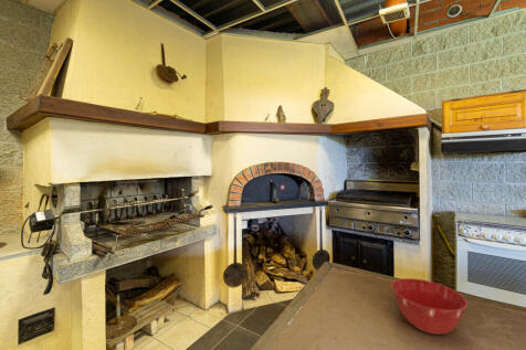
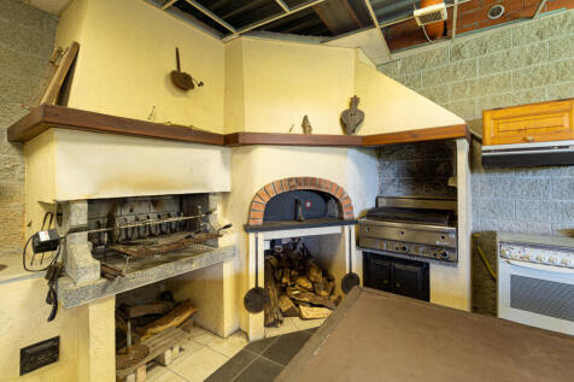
- mixing bowl (427, 308)
